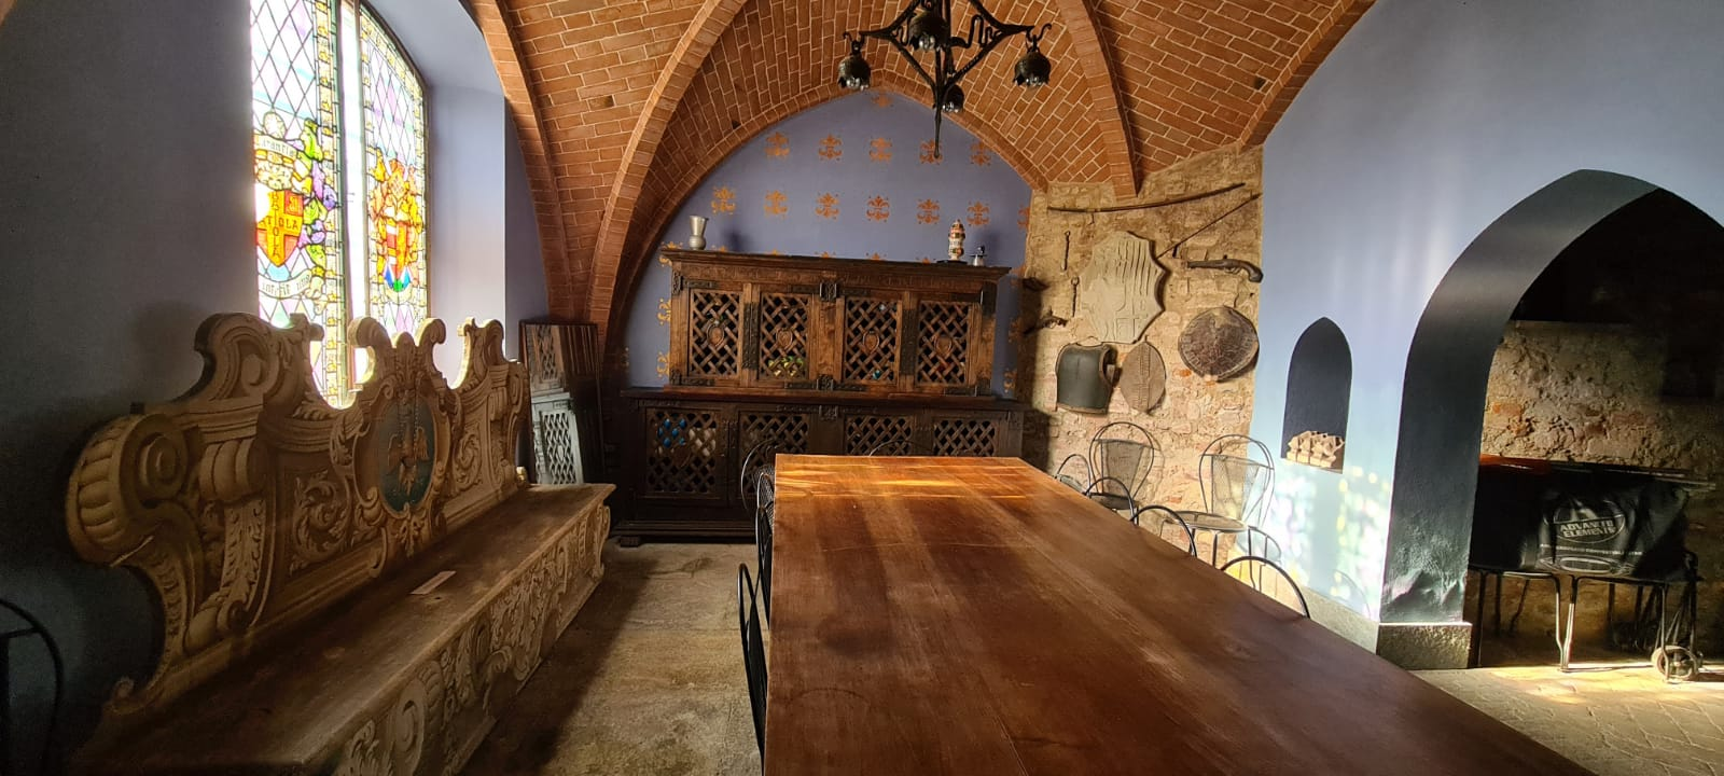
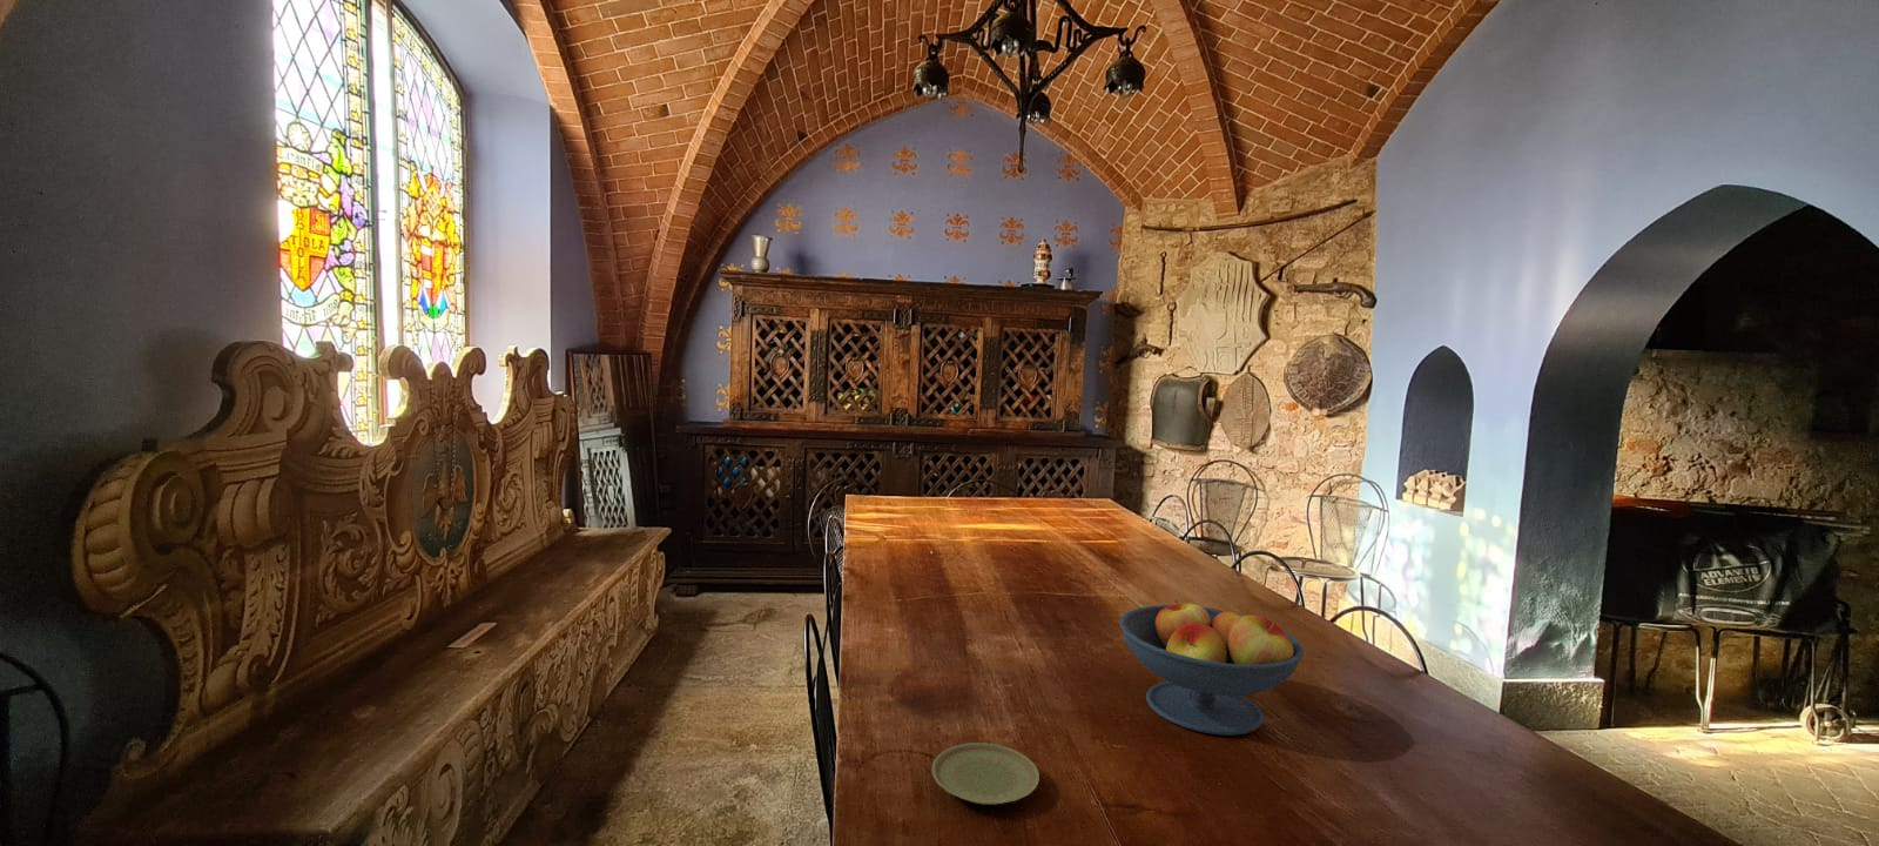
+ plate (984, 776)
+ fruit bowl (1206, 655)
